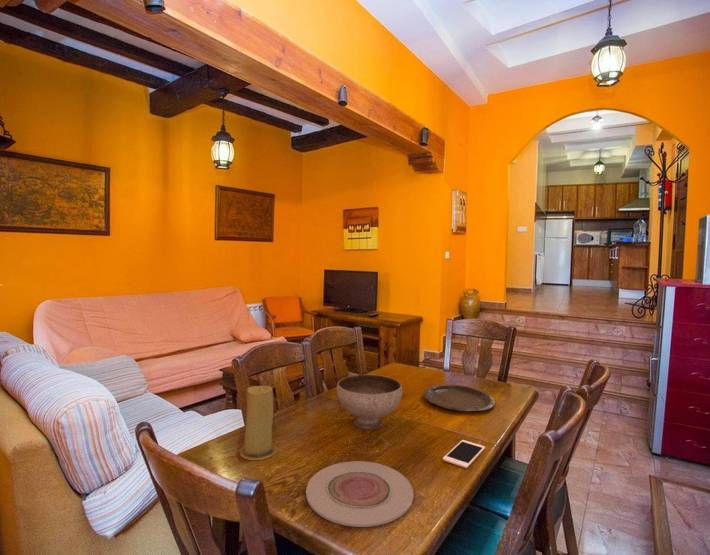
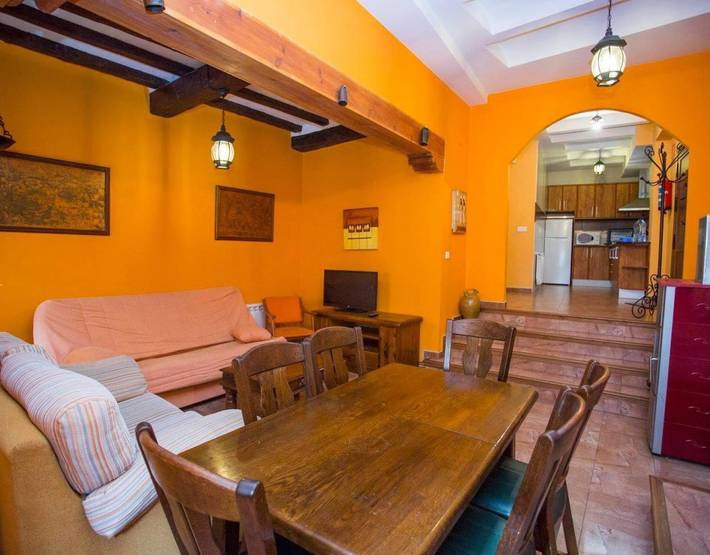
- plate (458, 397)
- bowl (368, 403)
- candle (258, 419)
- plate (359, 489)
- cell phone (464, 453)
